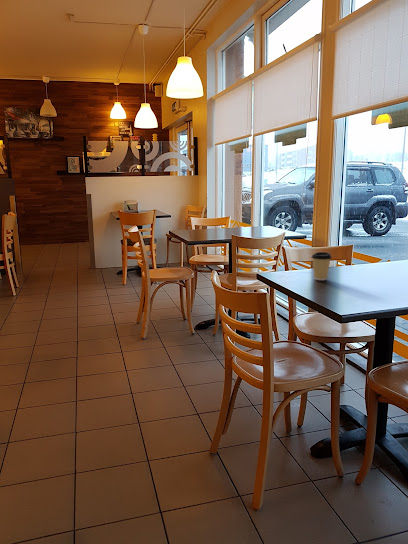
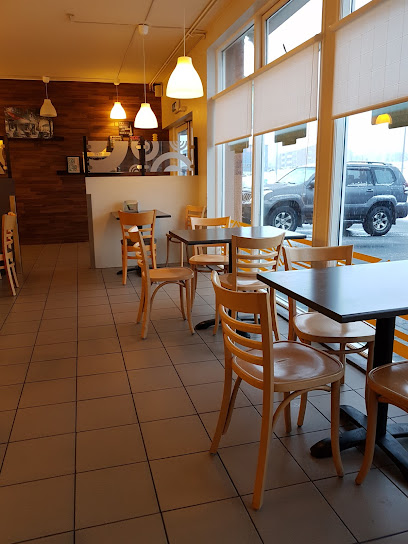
- coffee cup (321, 266)
